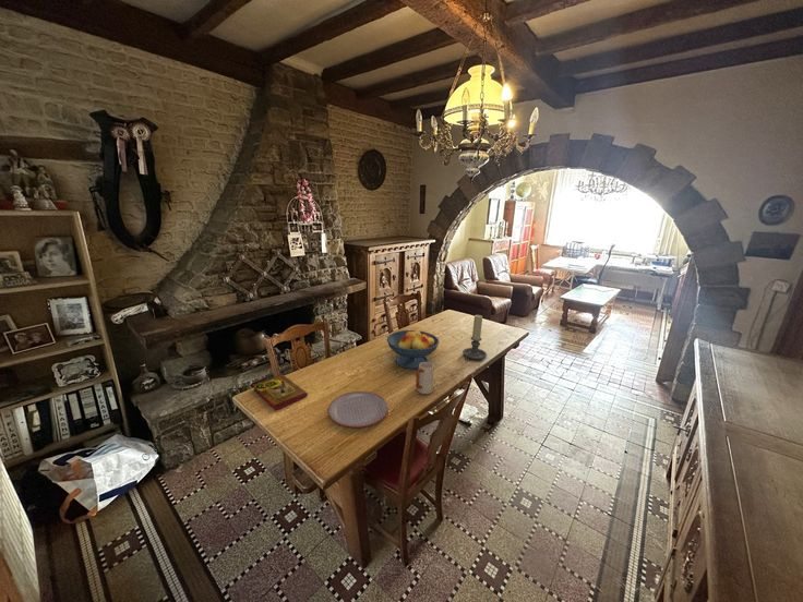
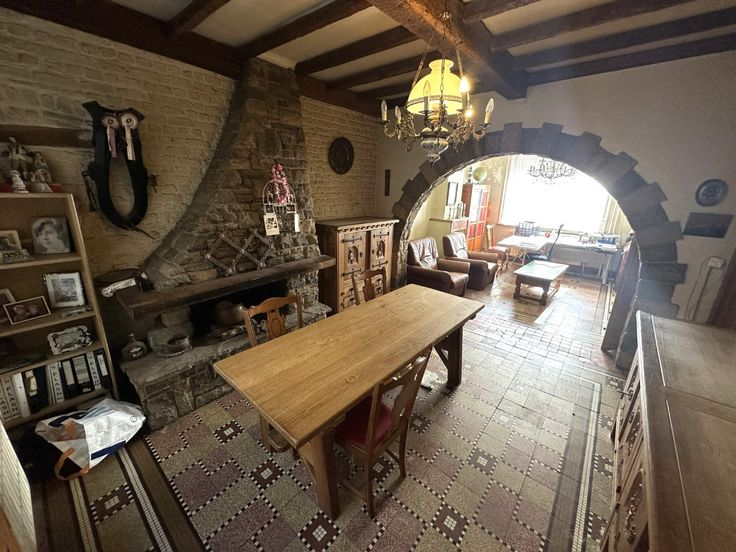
- candle holder (475, 336)
- book (279, 390)
- mug (423, 378)
- plate (358, 409)
- fruit bowl (412, 346)
